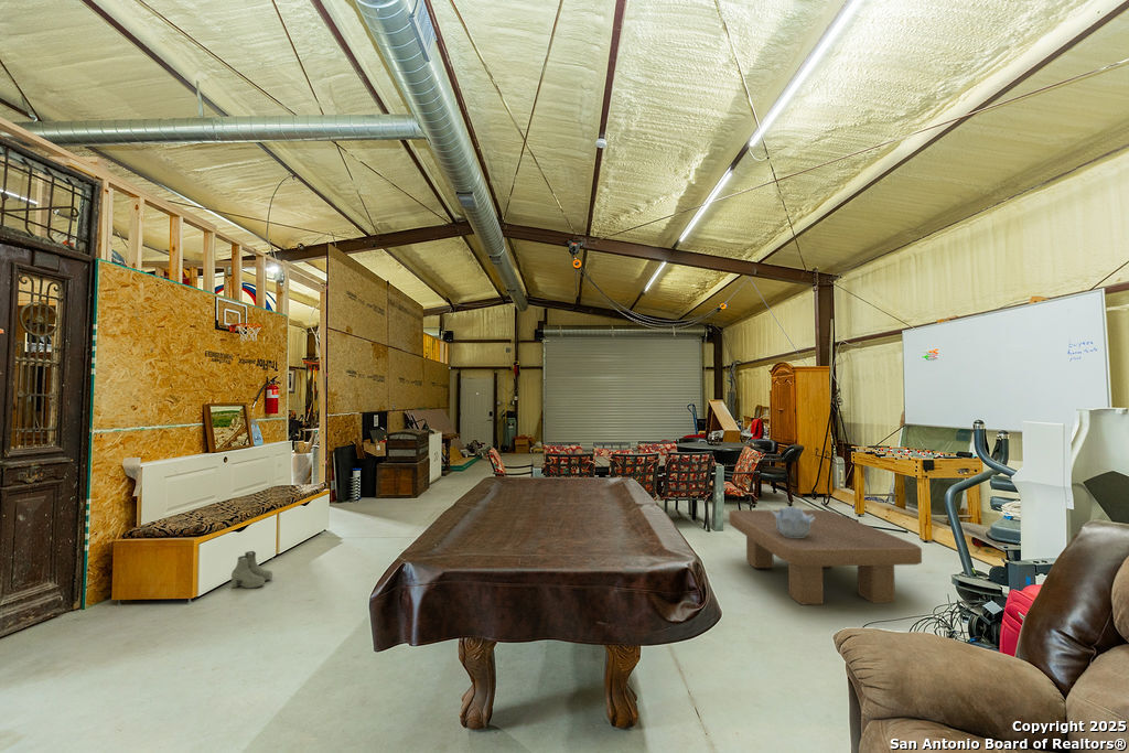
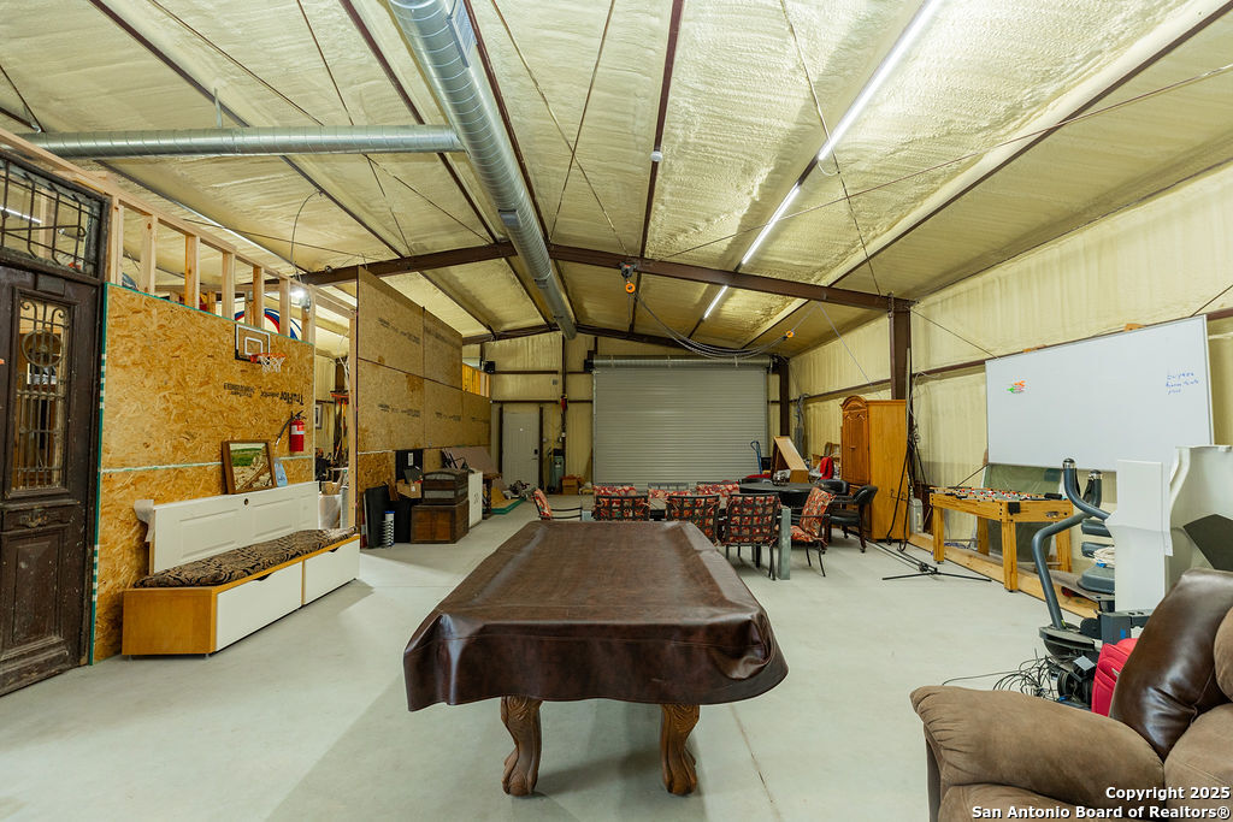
- coffee table (813, 553)
- decorative bowl (793, 521)
- boots (251, 568)
